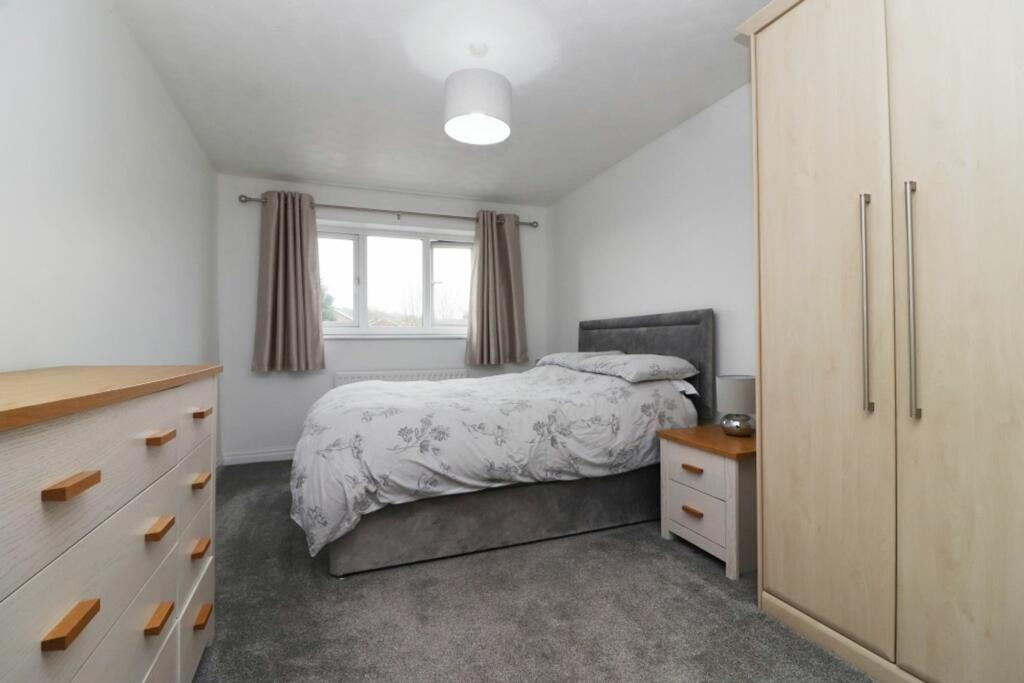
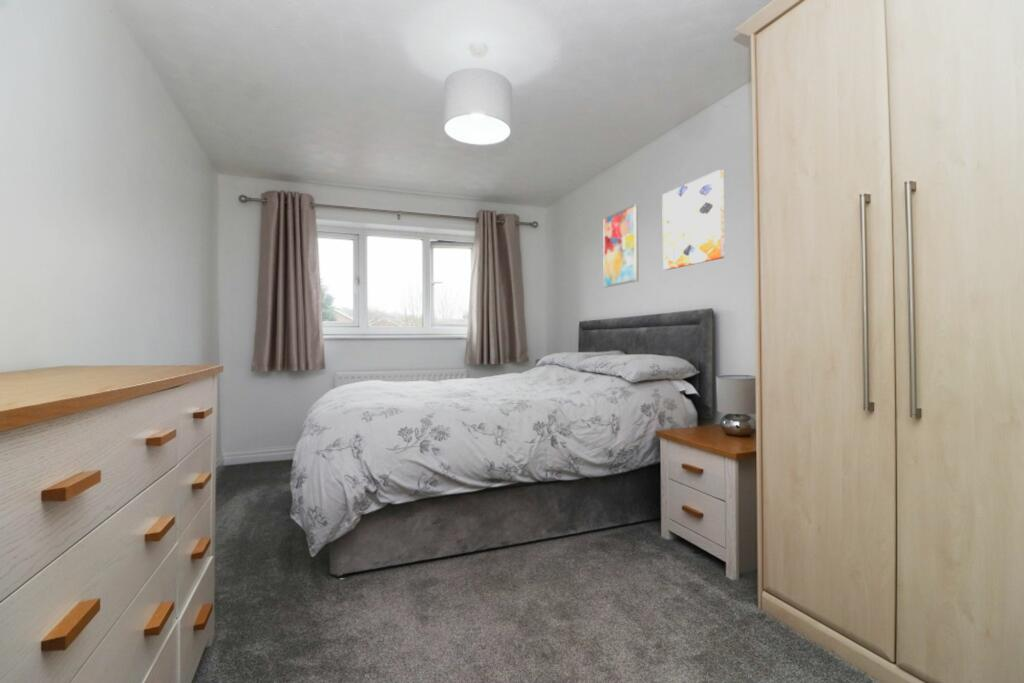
+ wall art (691, 223)
+ wall art (619, 248)
